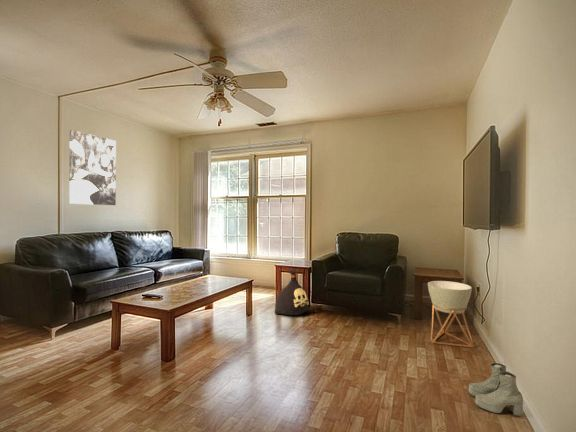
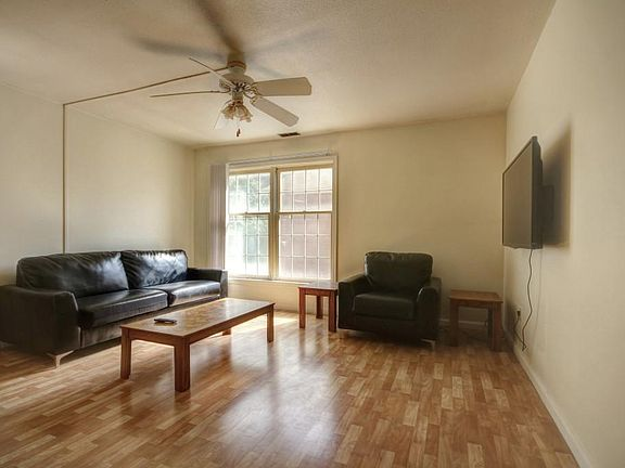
- bag (292, 291)
- boots (494, 385)
- planter (448, 312)
- wall art (94, 170)
